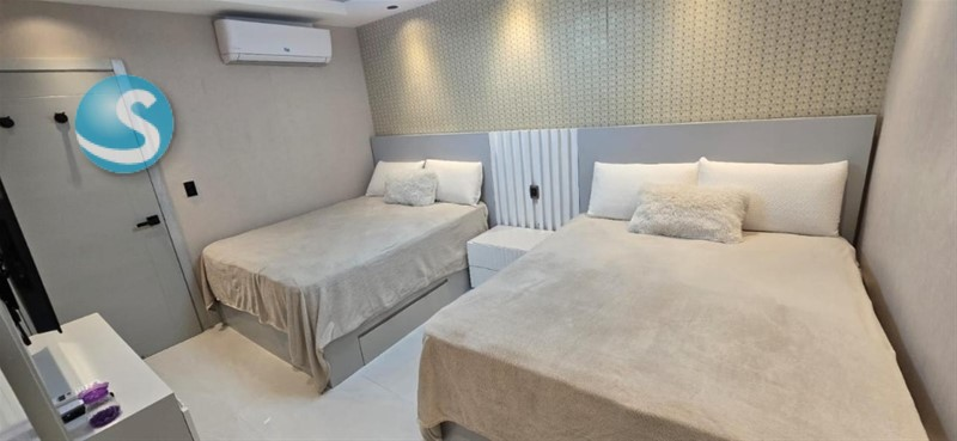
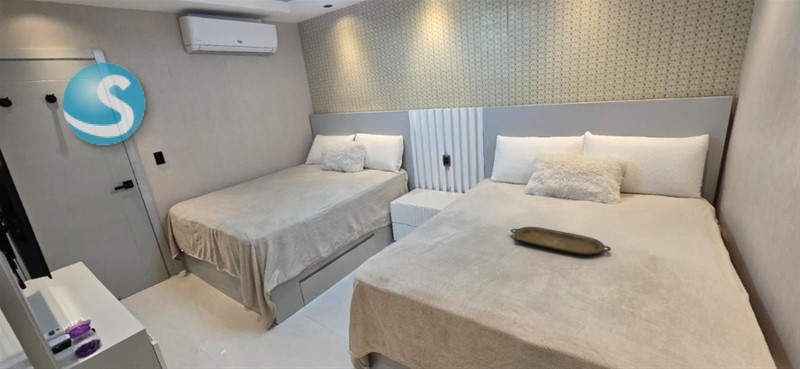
+ serving tray (556, 241)
